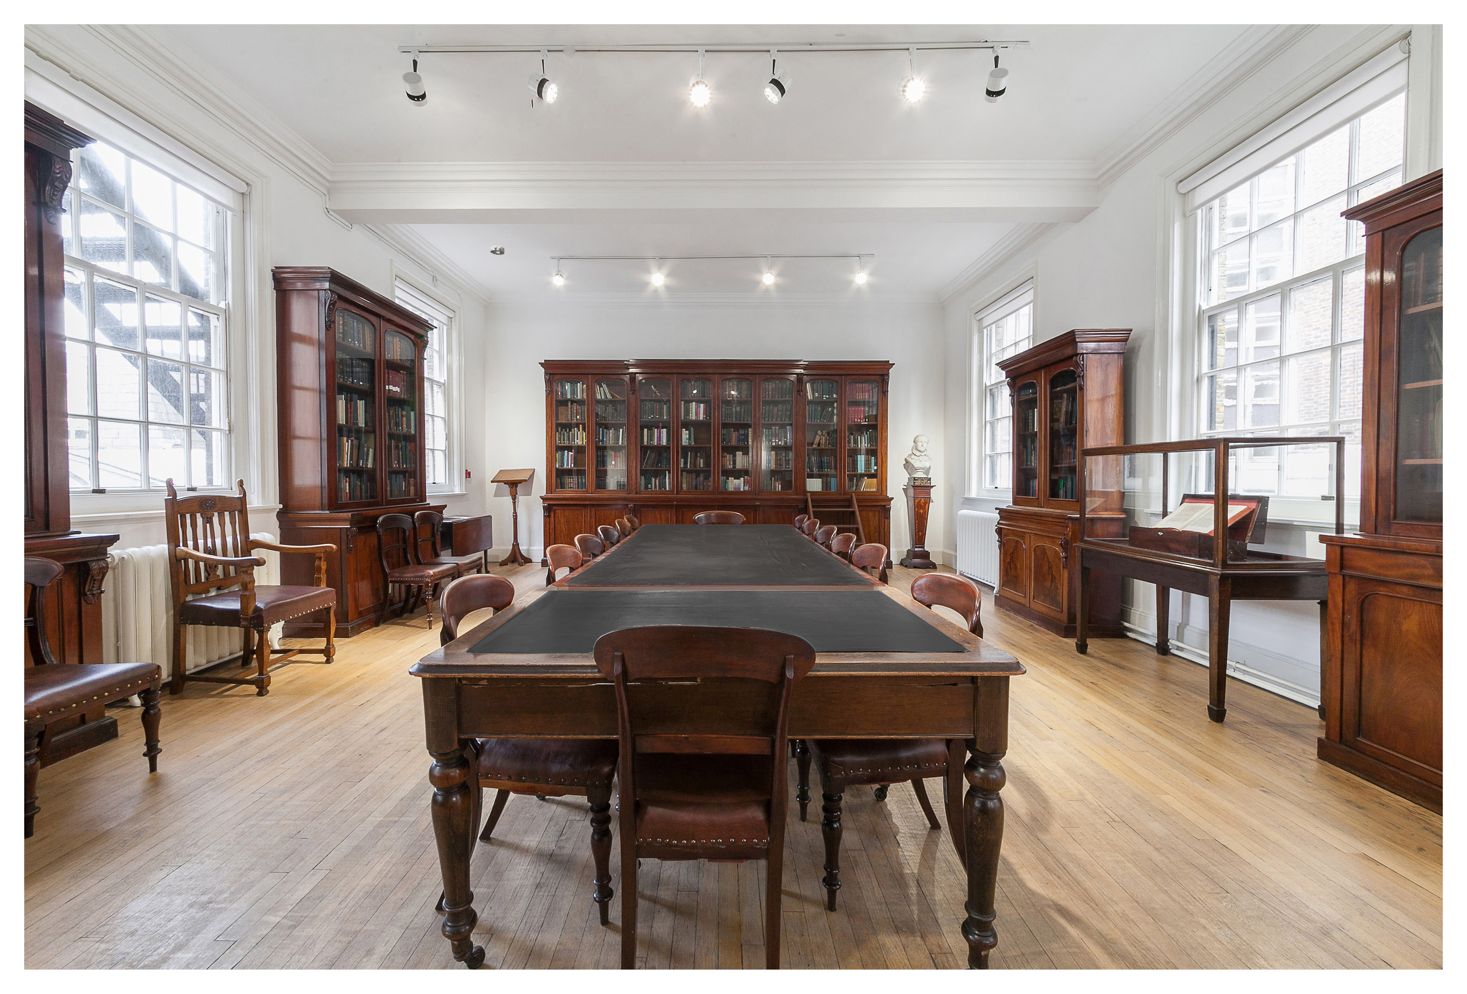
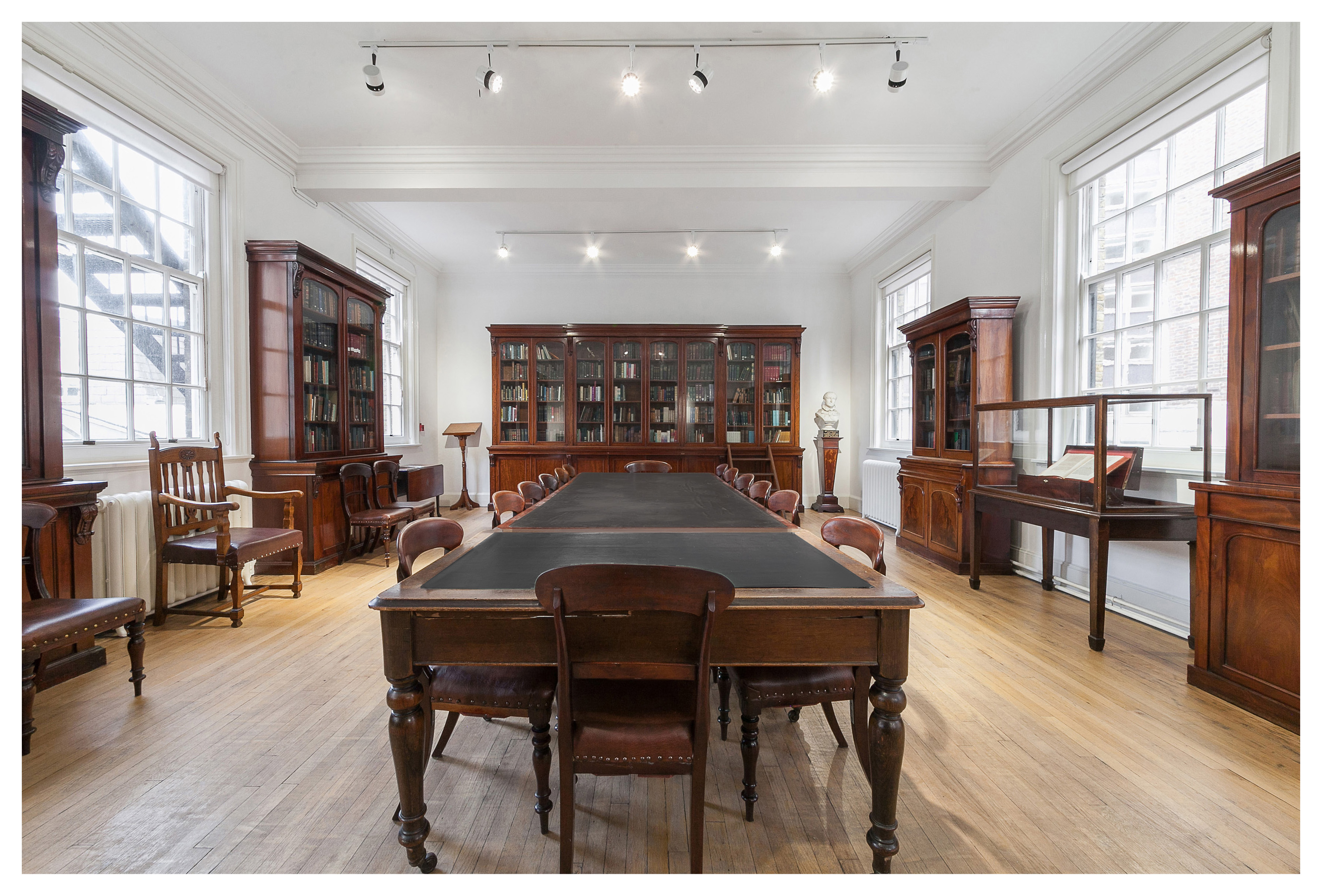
- smoke detector (497, 250)
